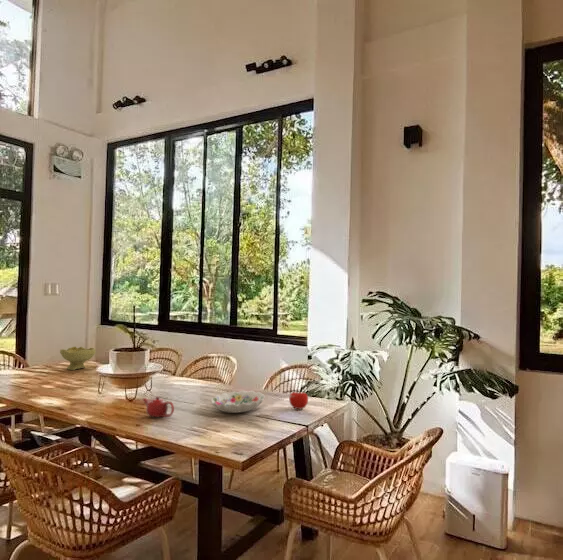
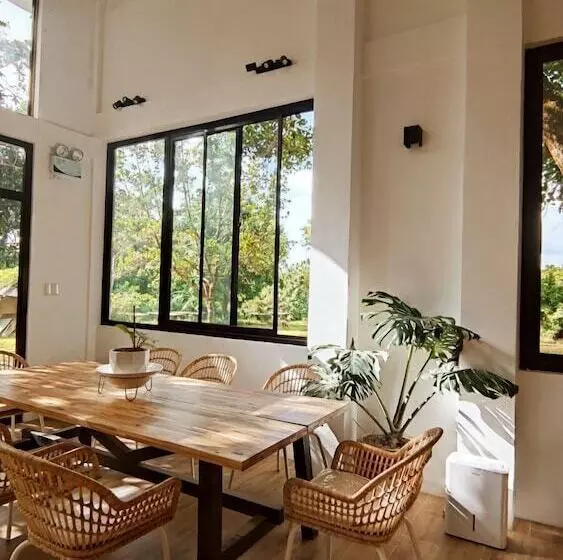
- teapot (157, 406)
- bowl (77, 358)
- fruit (298, 399)
- decorative bowl (237, 402)
